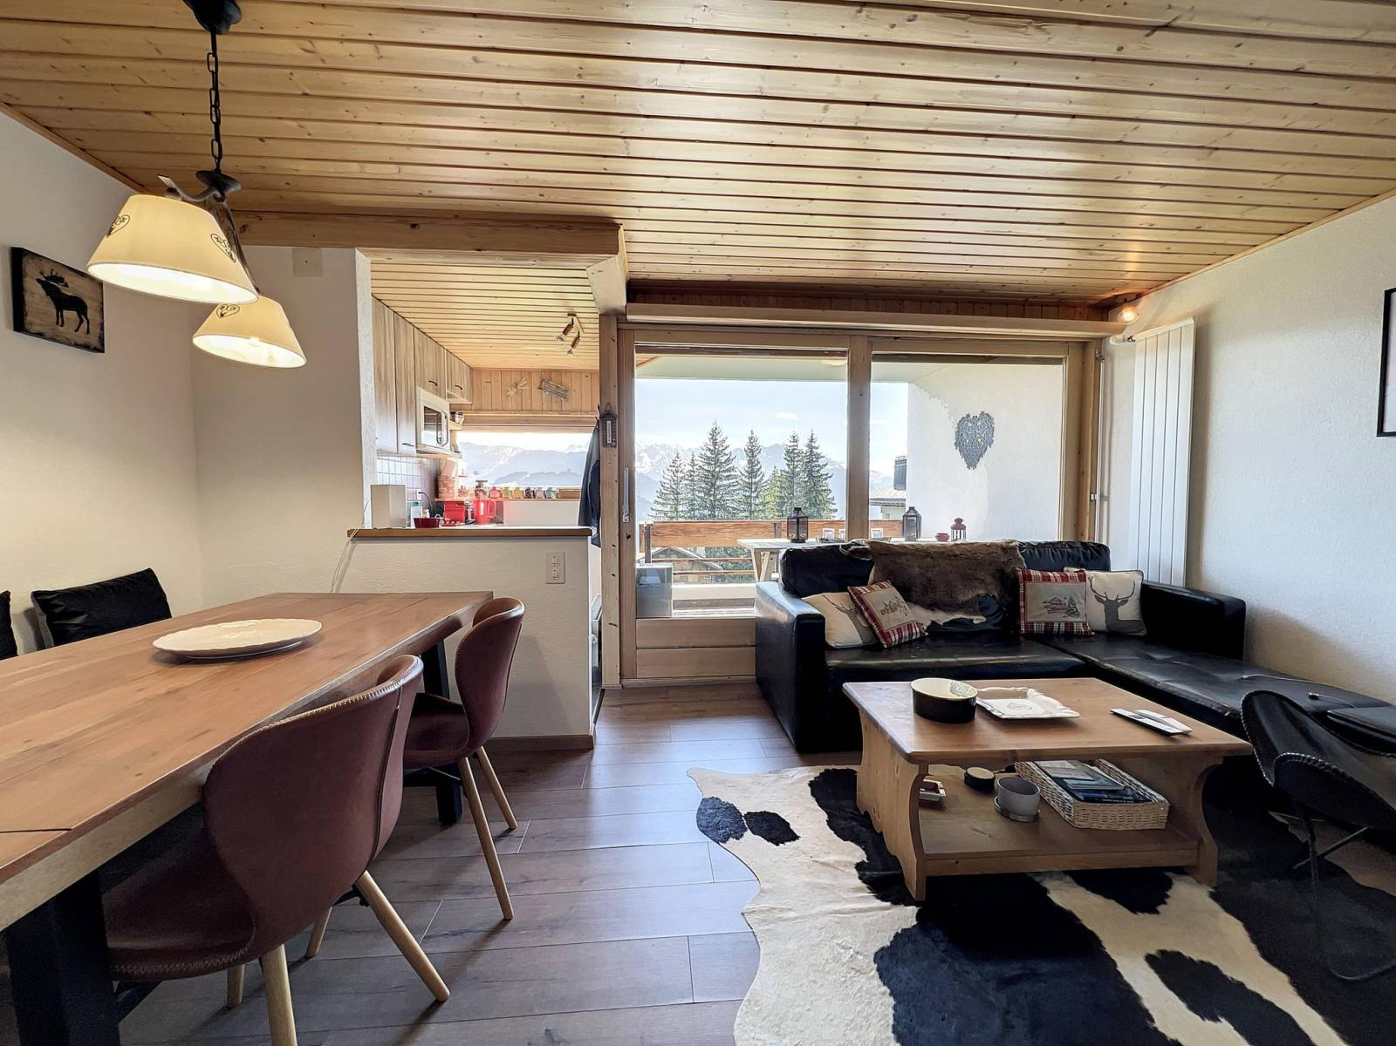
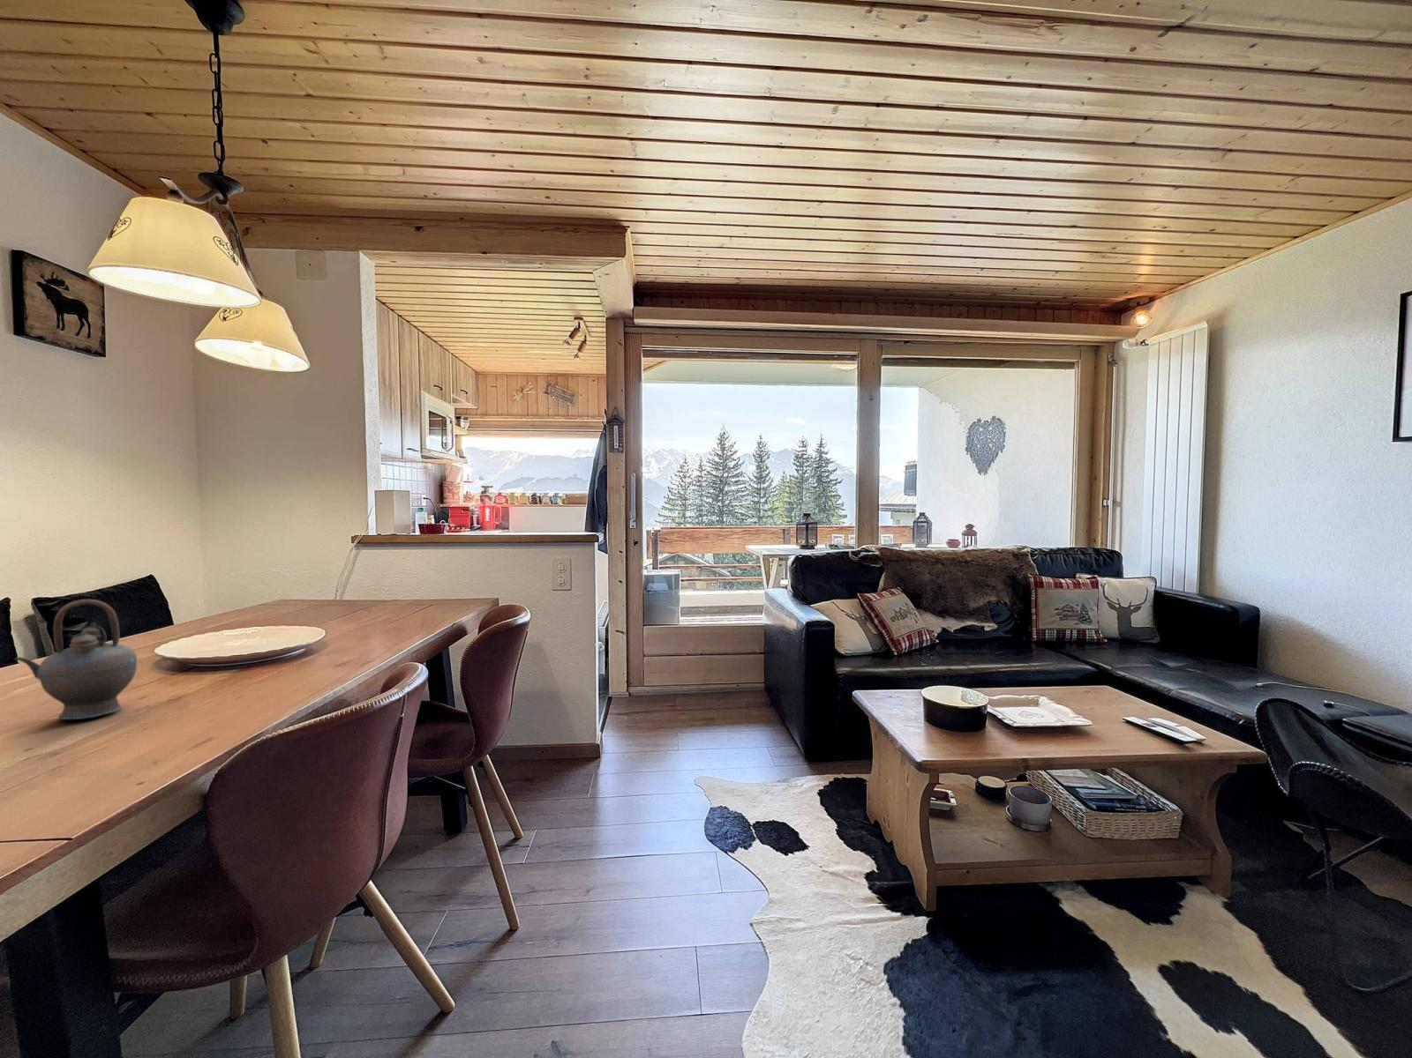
+ teapot (78, 658)
